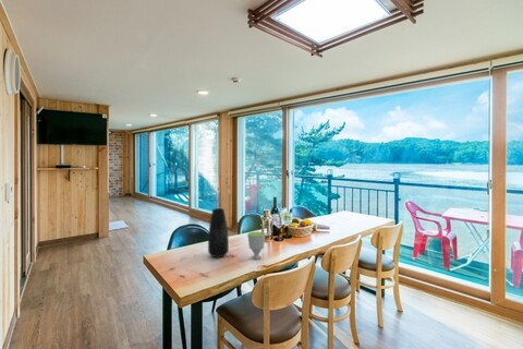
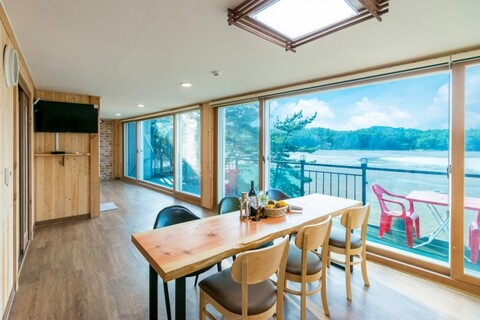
- vase (218, 232)
- cup (256, 245)
